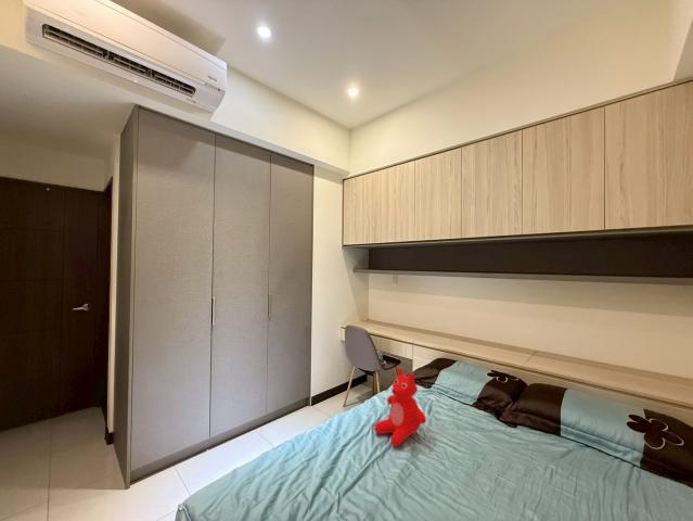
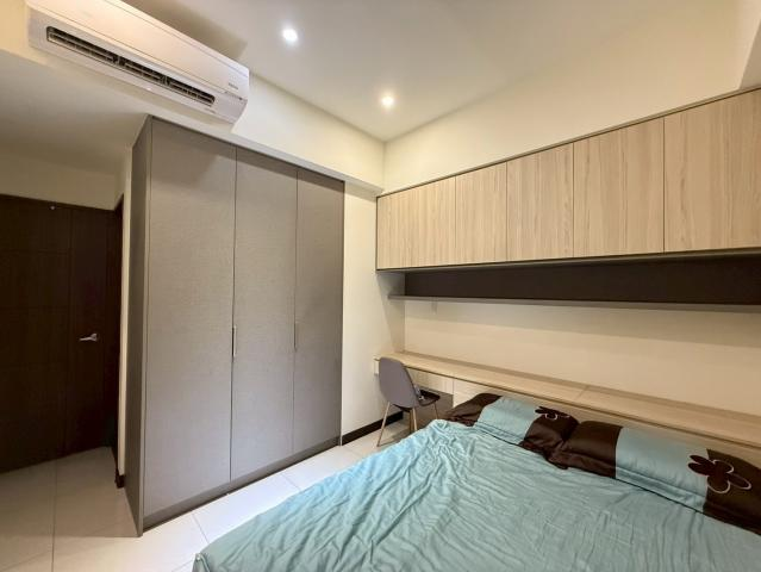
- teddy bear (398, 403)
